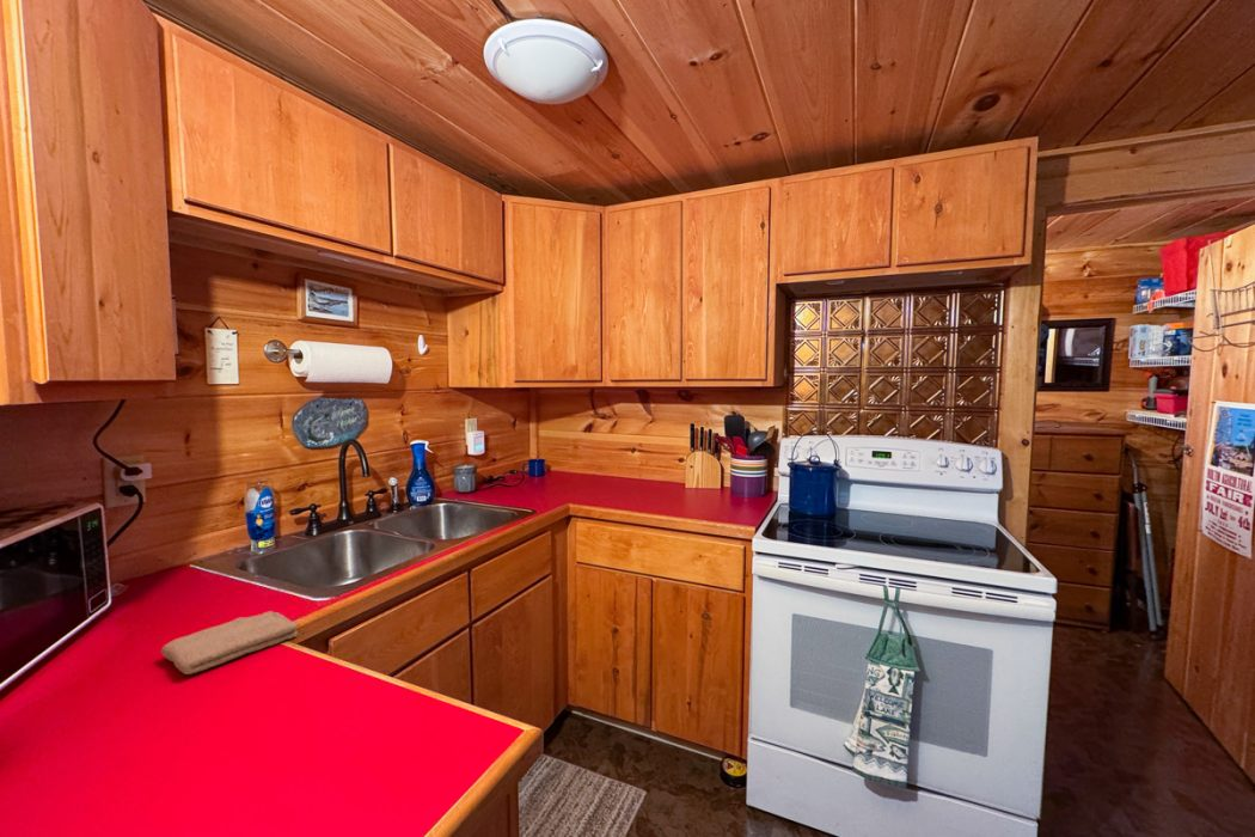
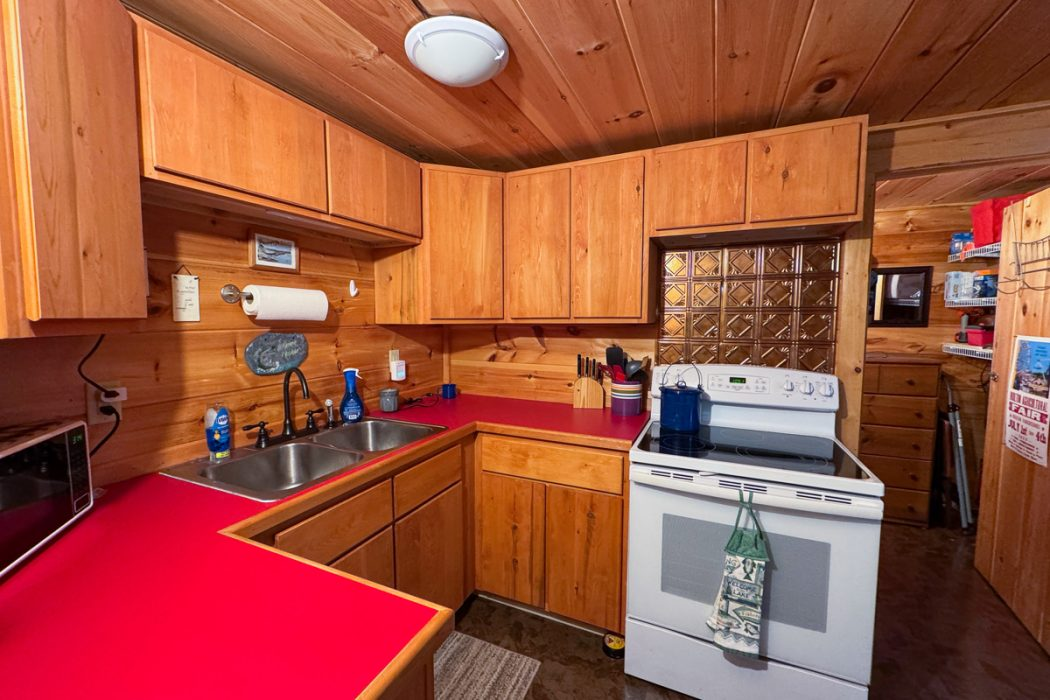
- washcloth (234, 639)
